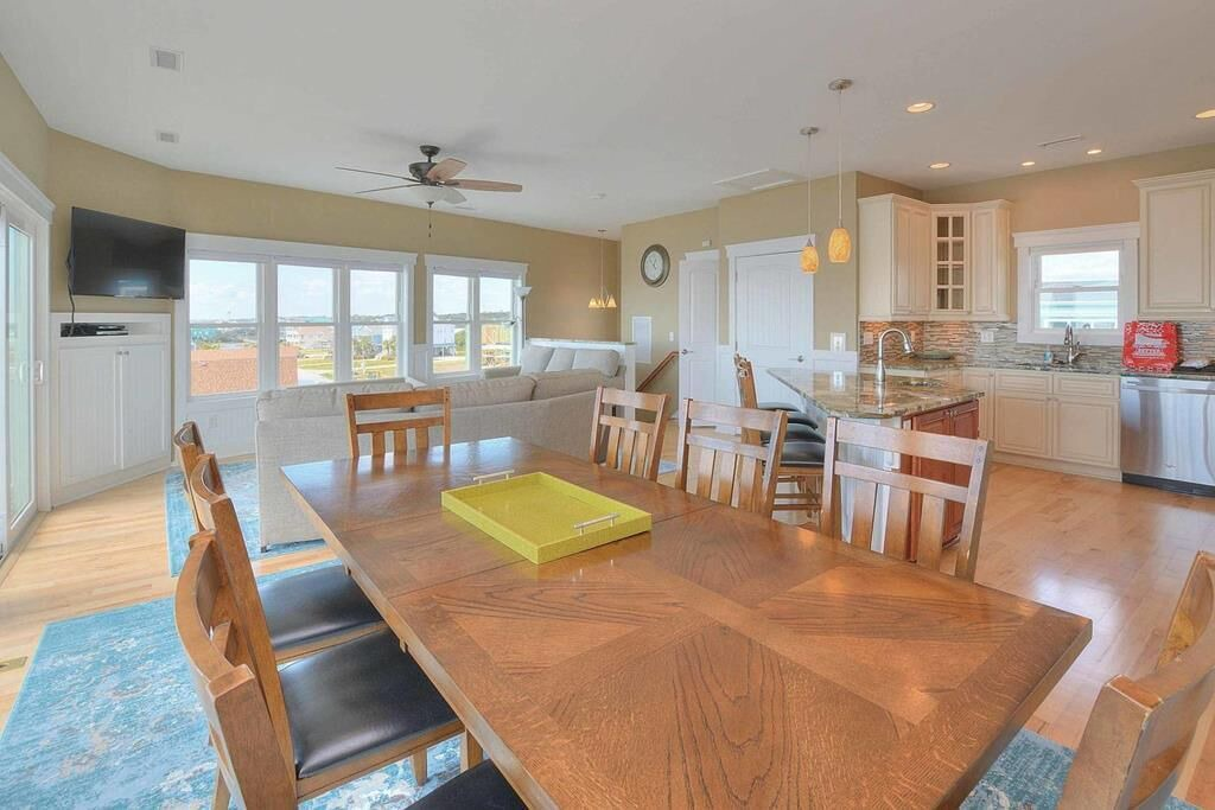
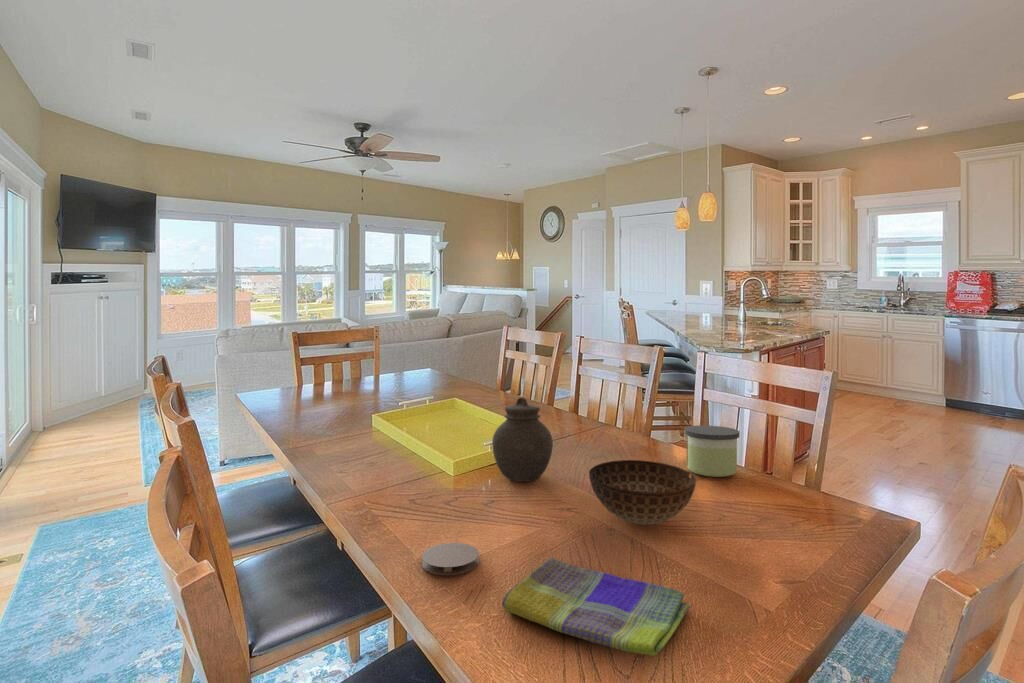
+ coaster (450, 558)
+ dish towel (593, 600)
+ bowl (641, 497)
+ jar (522, 437)
+ candle (711, 450)
